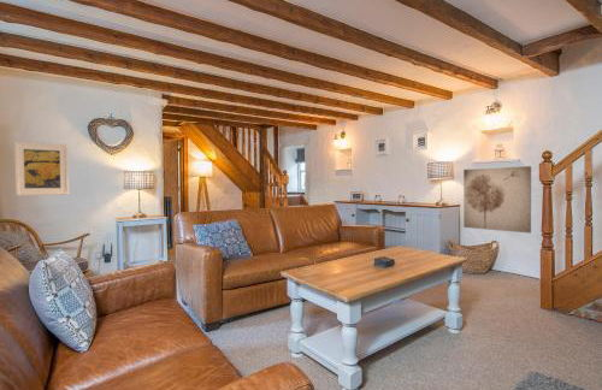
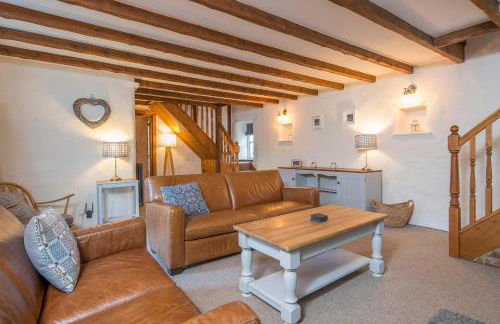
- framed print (42, 169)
- wall art (495, 199)
